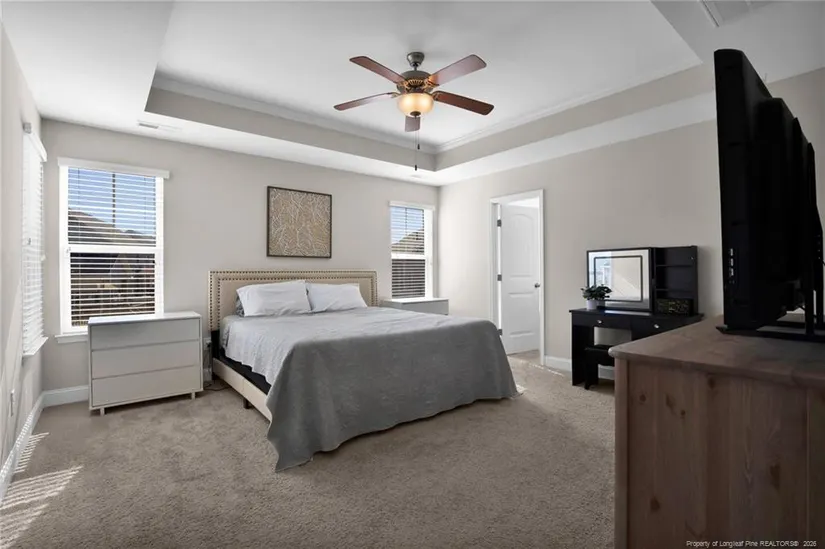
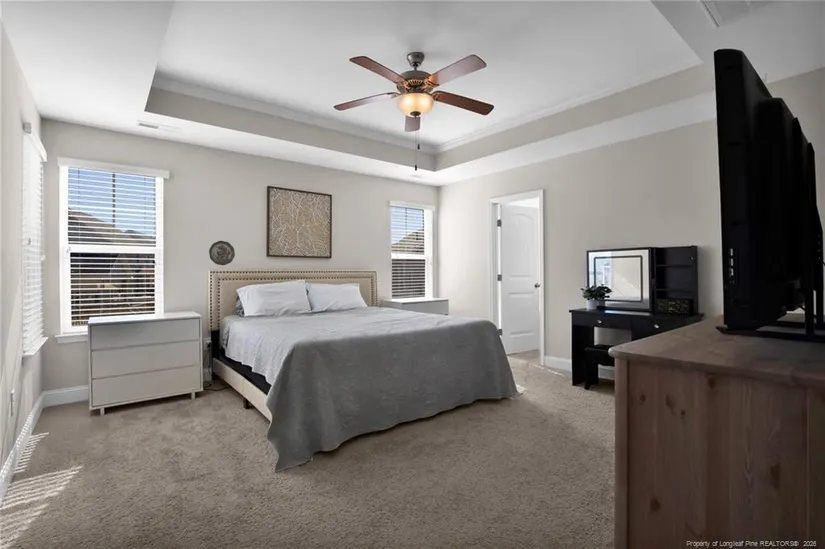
+ decorative plate (221, 253)
